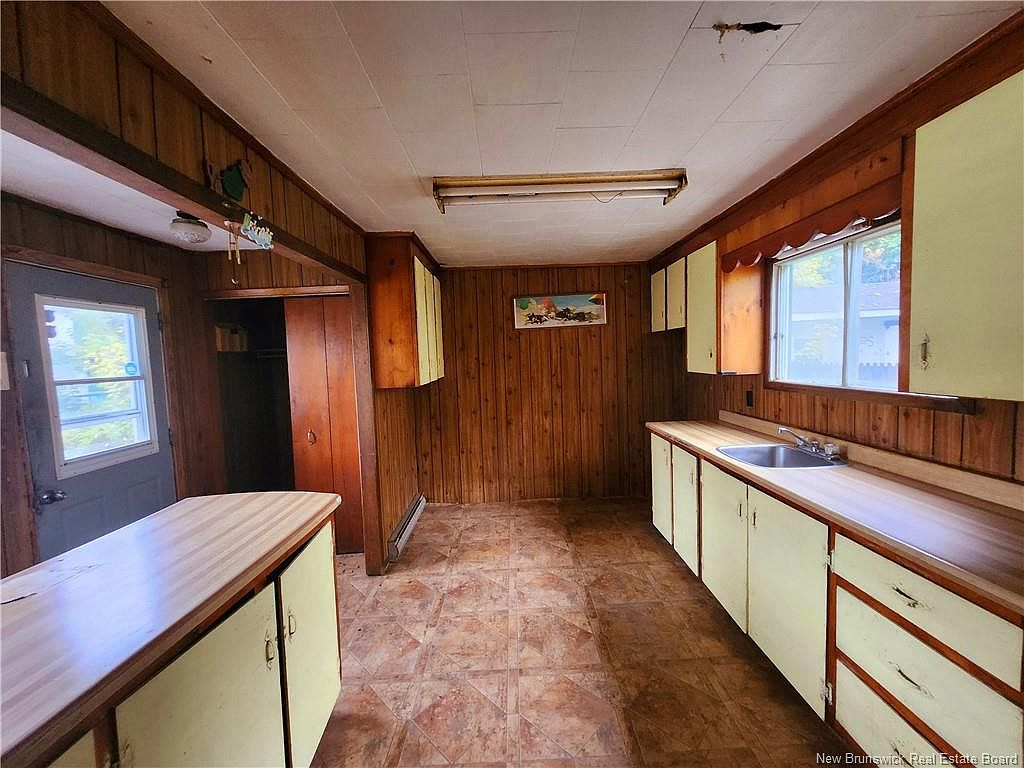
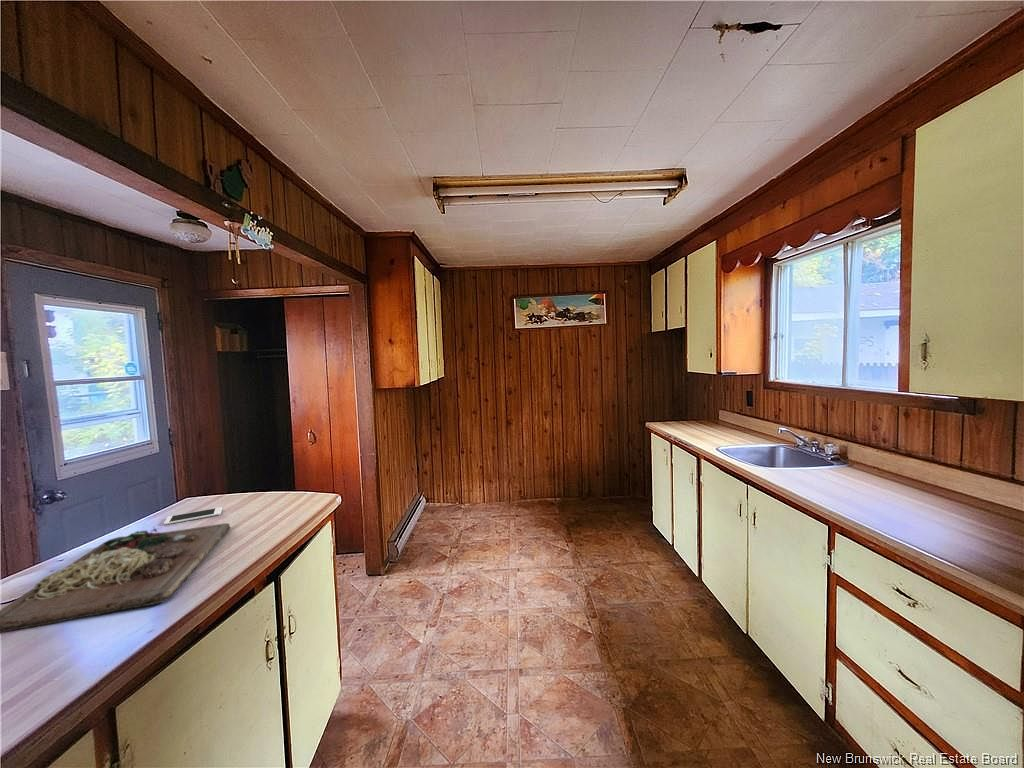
+ cell phone (194, 515)
+ cutting board (132, 557)
